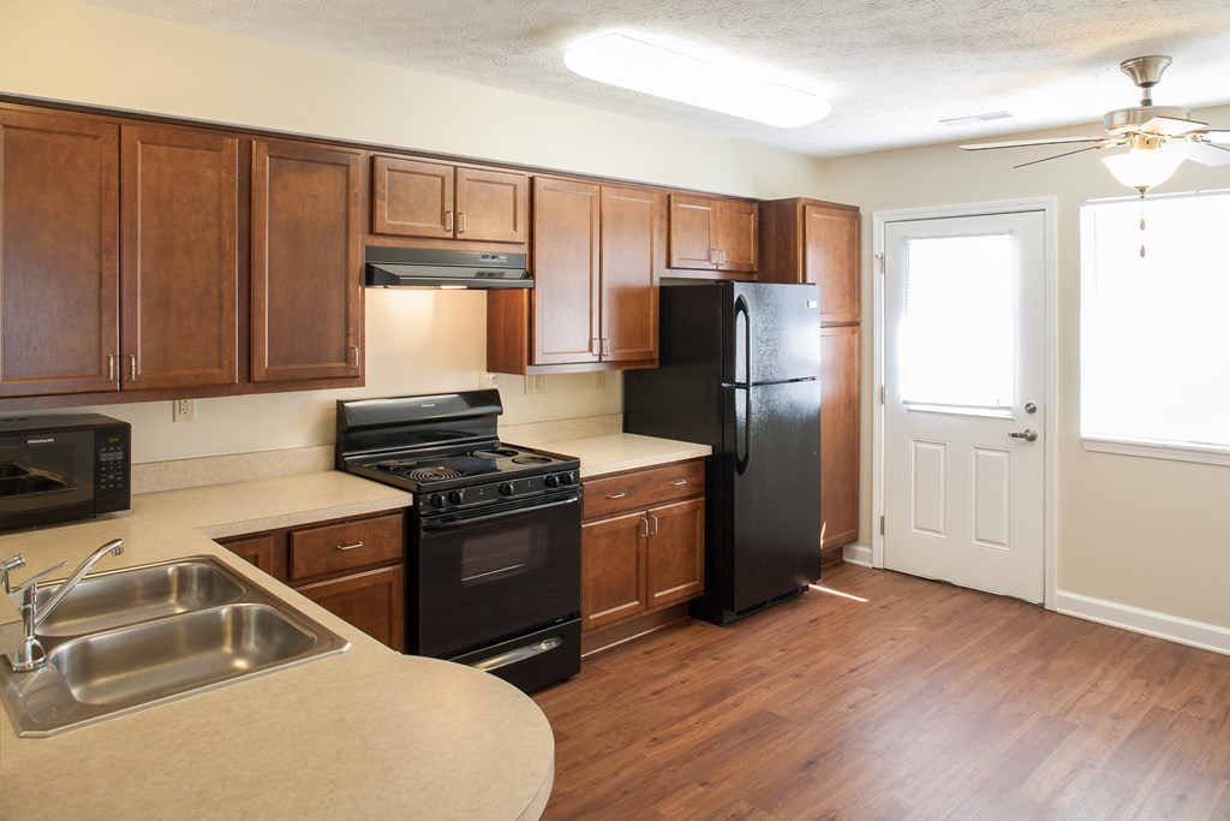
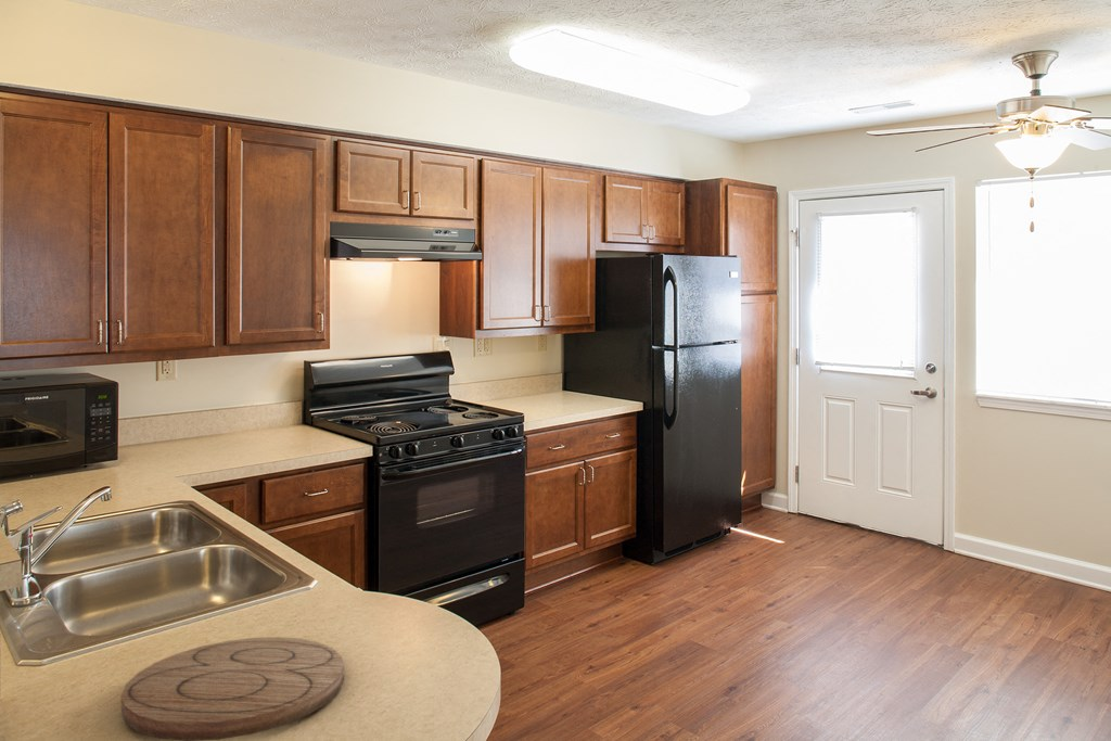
+ cutting board (238, 681)
